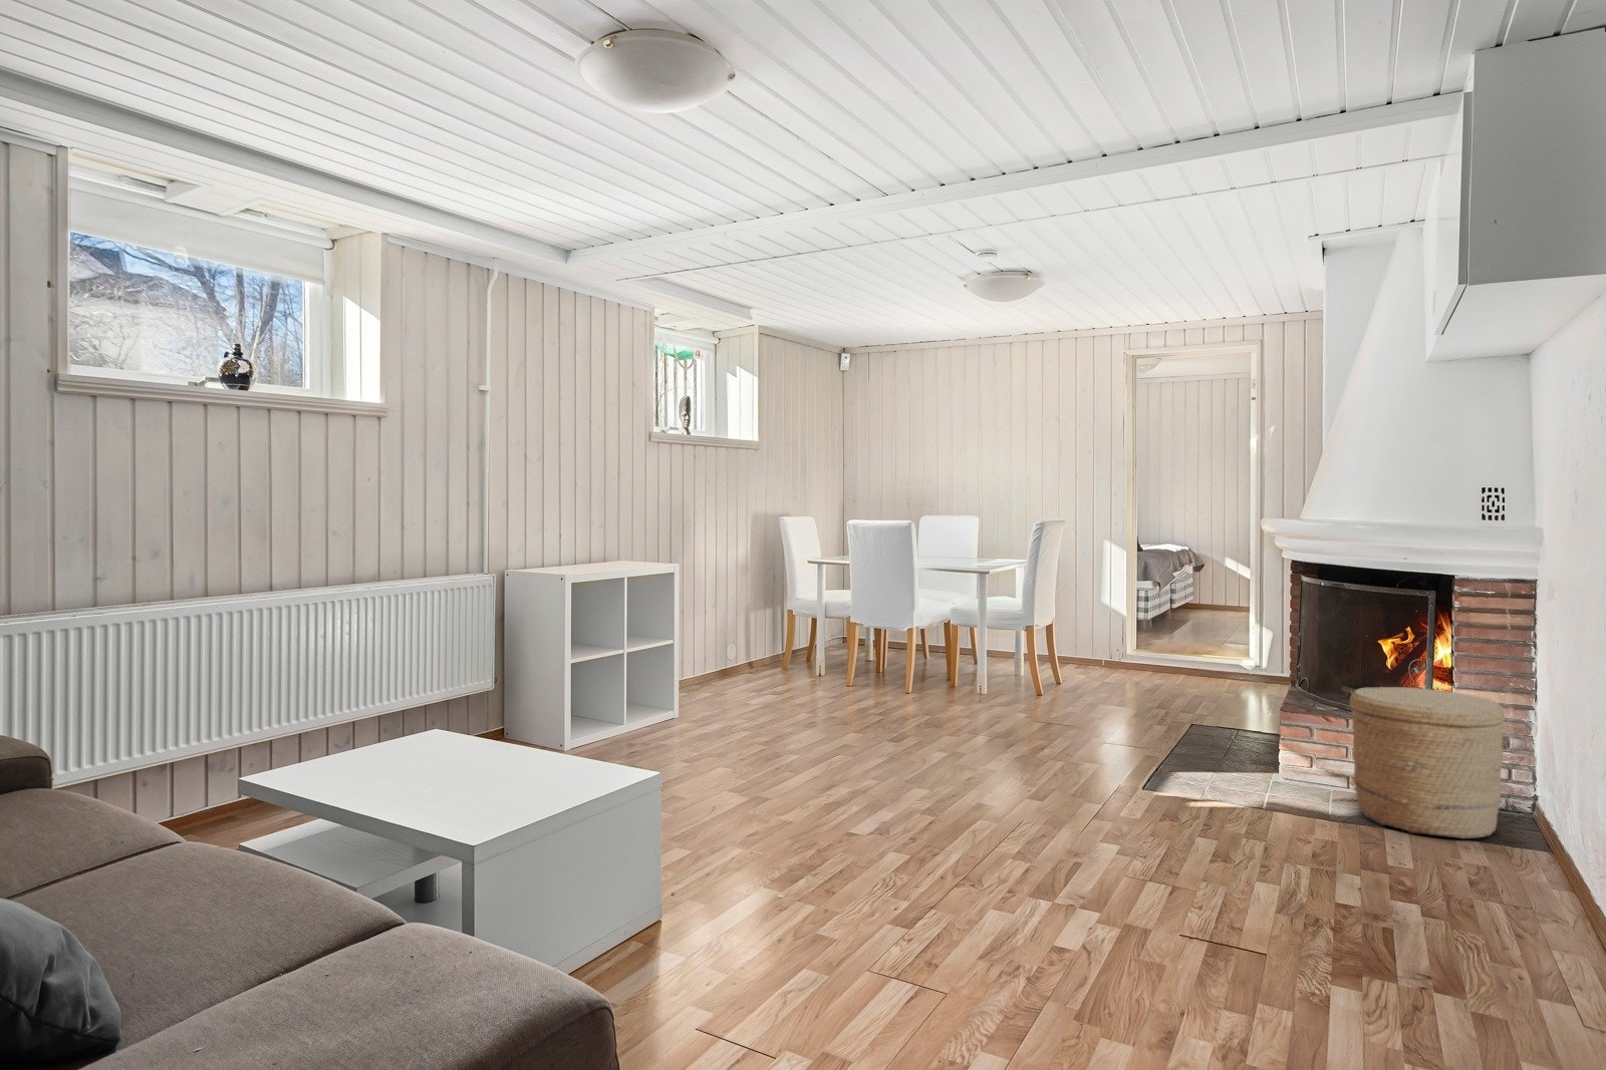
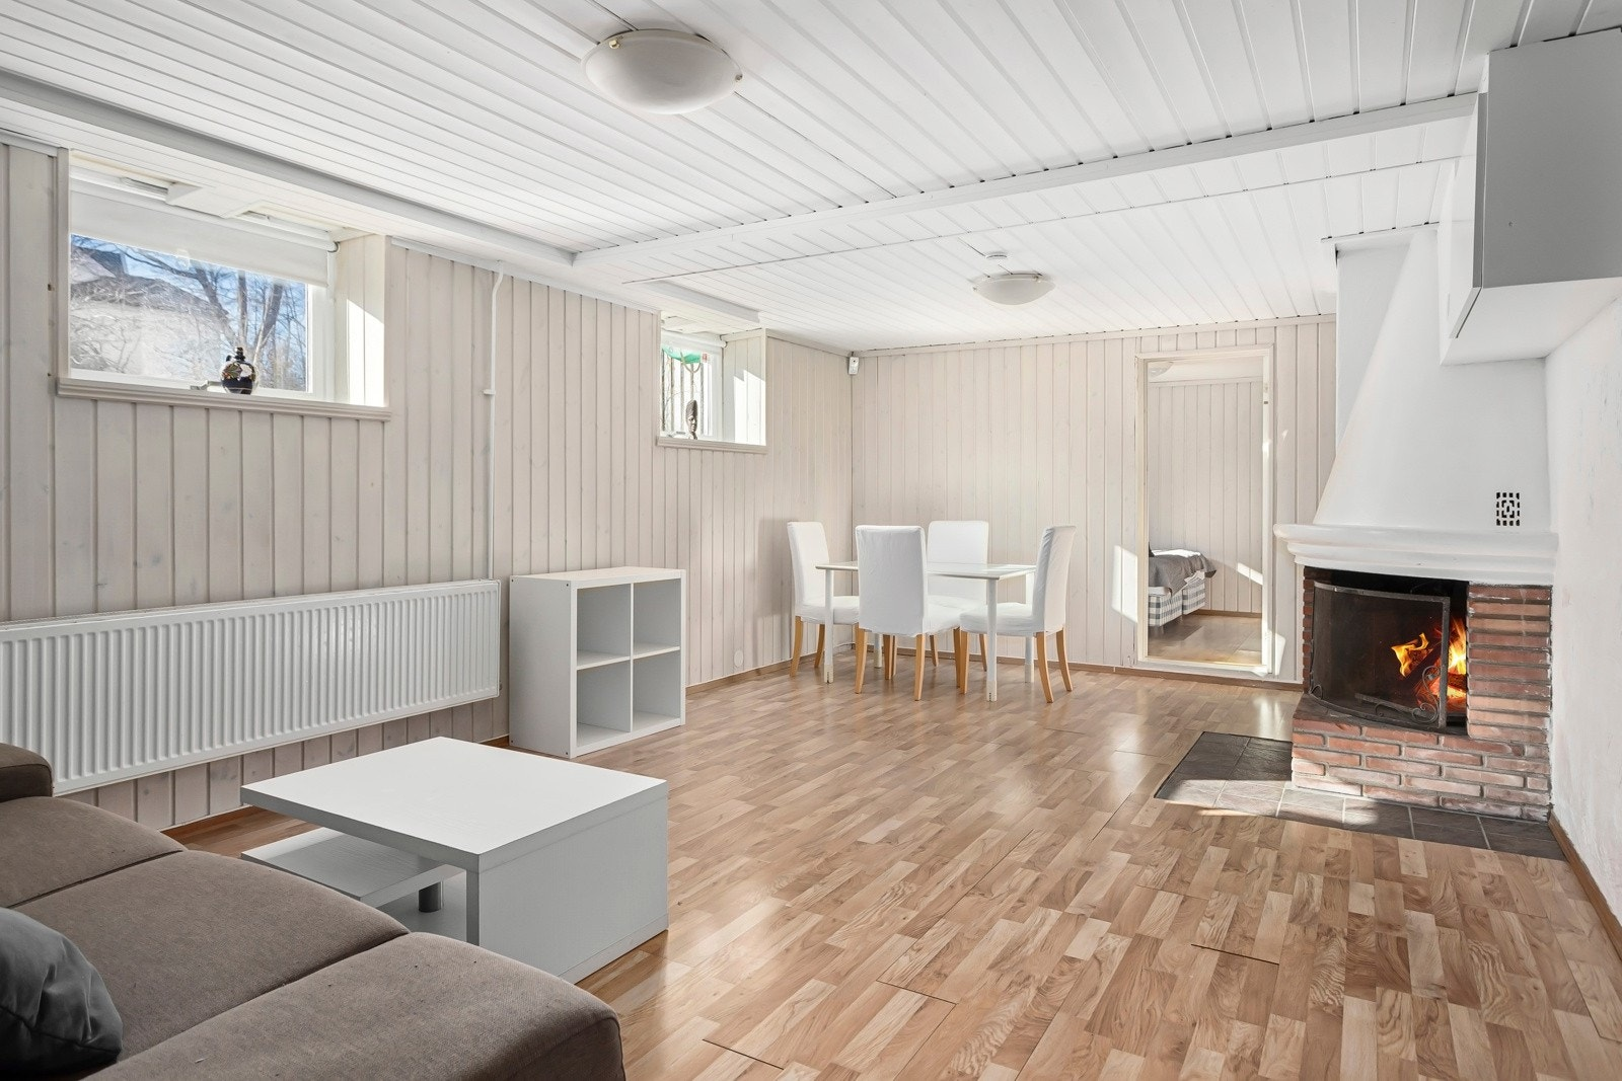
- woven basket (1423, 757)
